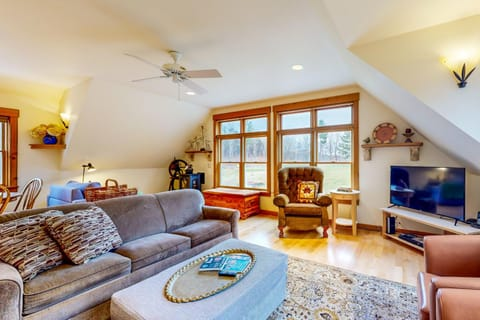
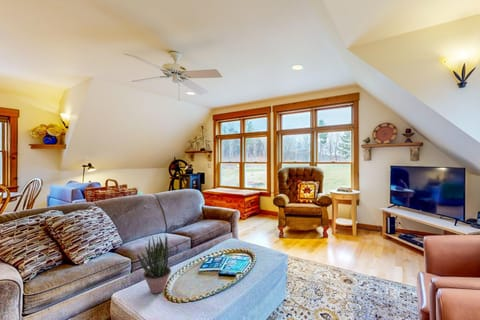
+ potted plant (155, 262)
